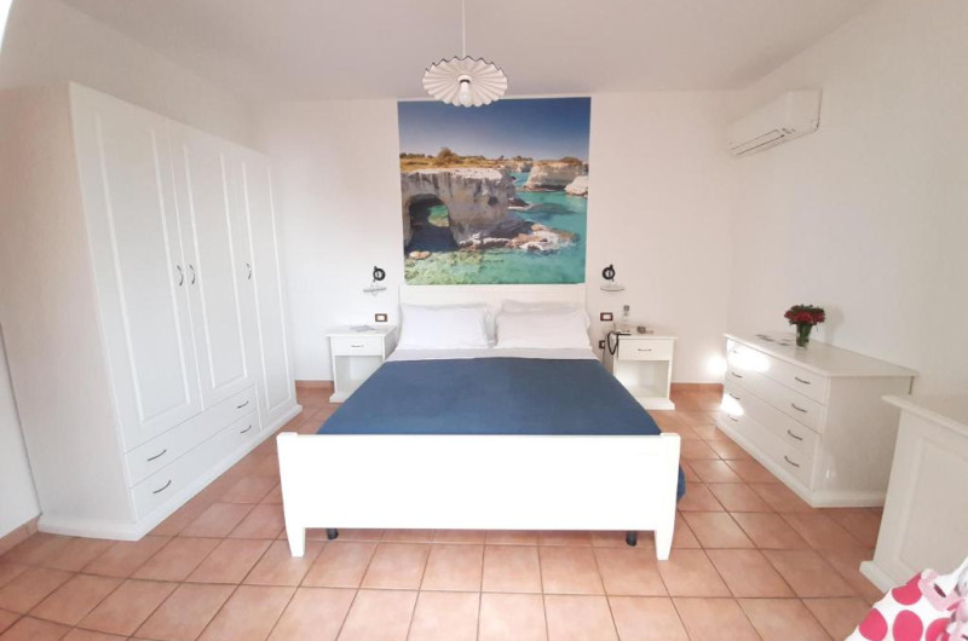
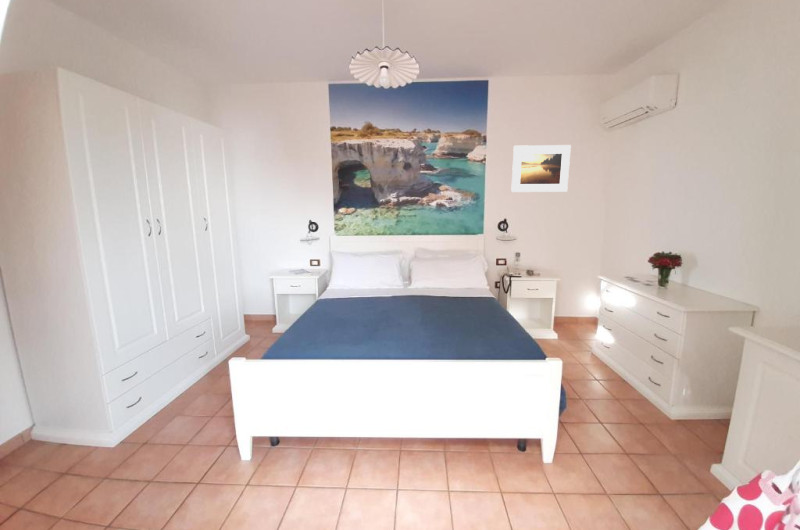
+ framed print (540, 168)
